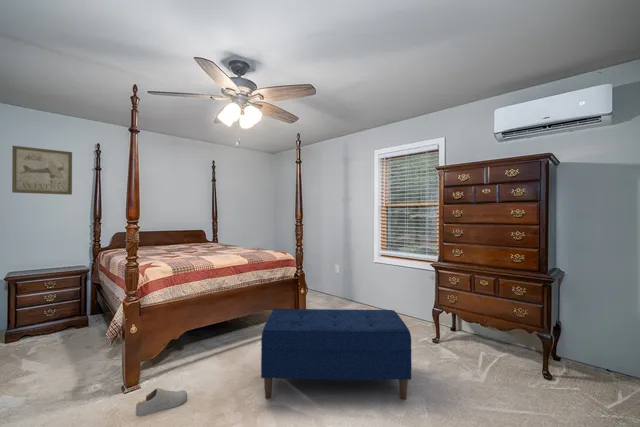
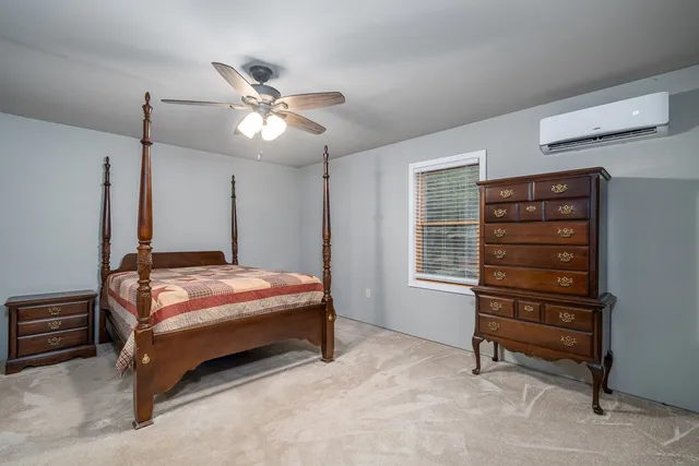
- bench (334, 350)
- wall art (43, 171)
- shoe (162, 397)
